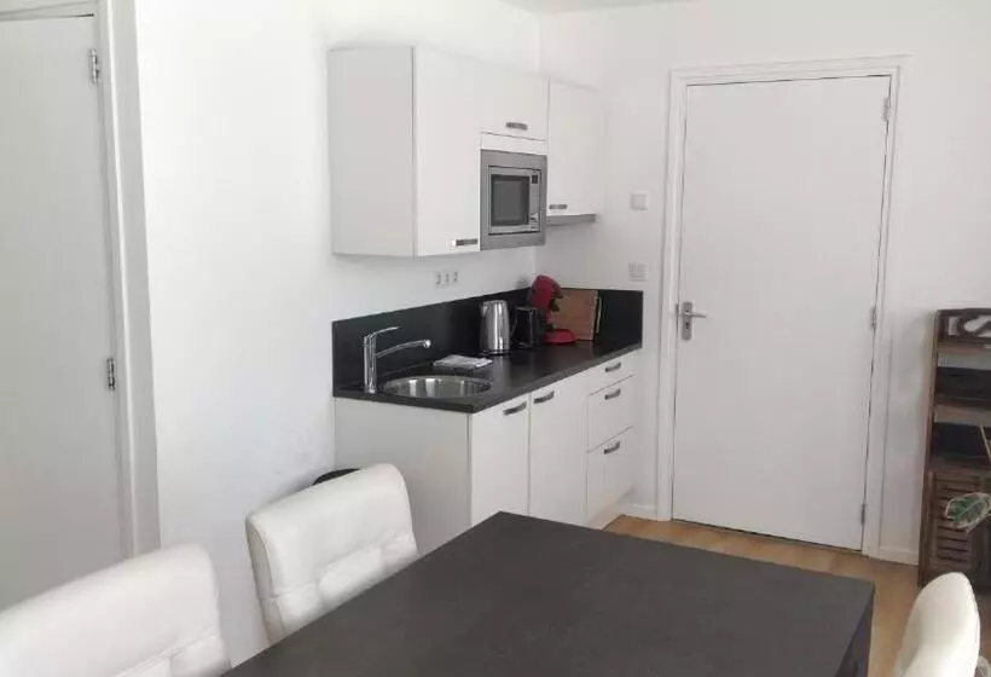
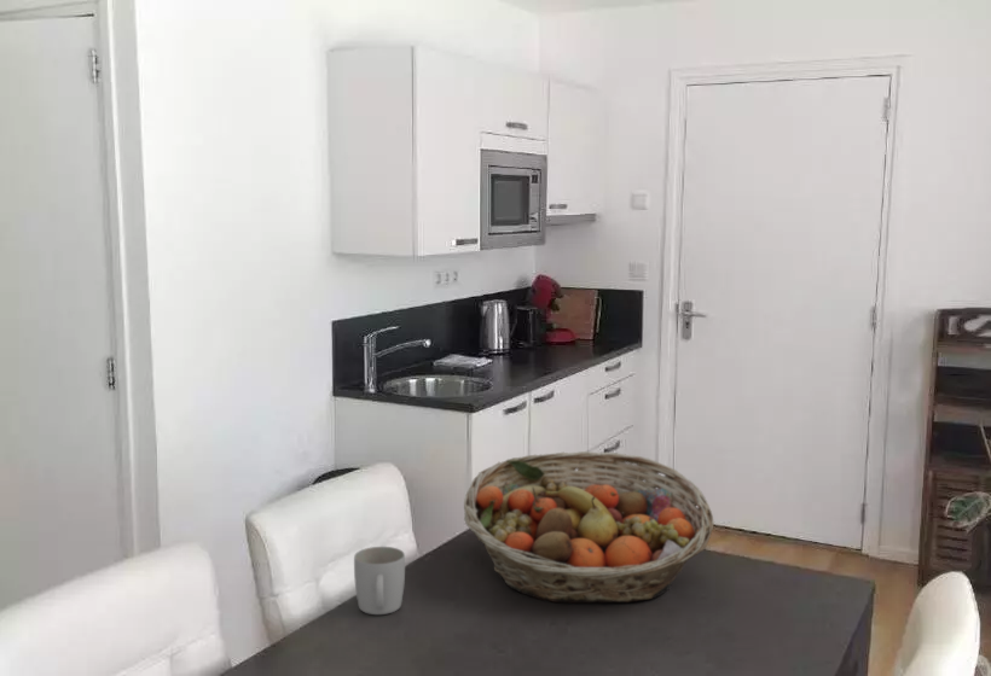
+ fruit basket (586, 524)
+ mug (379, 584)
